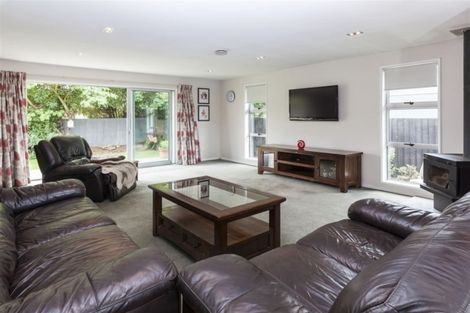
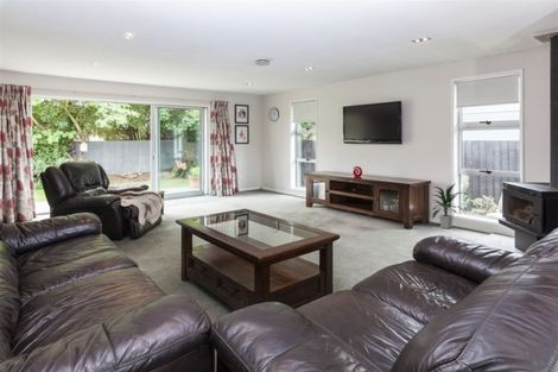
+ indoor plant (444, 204)
